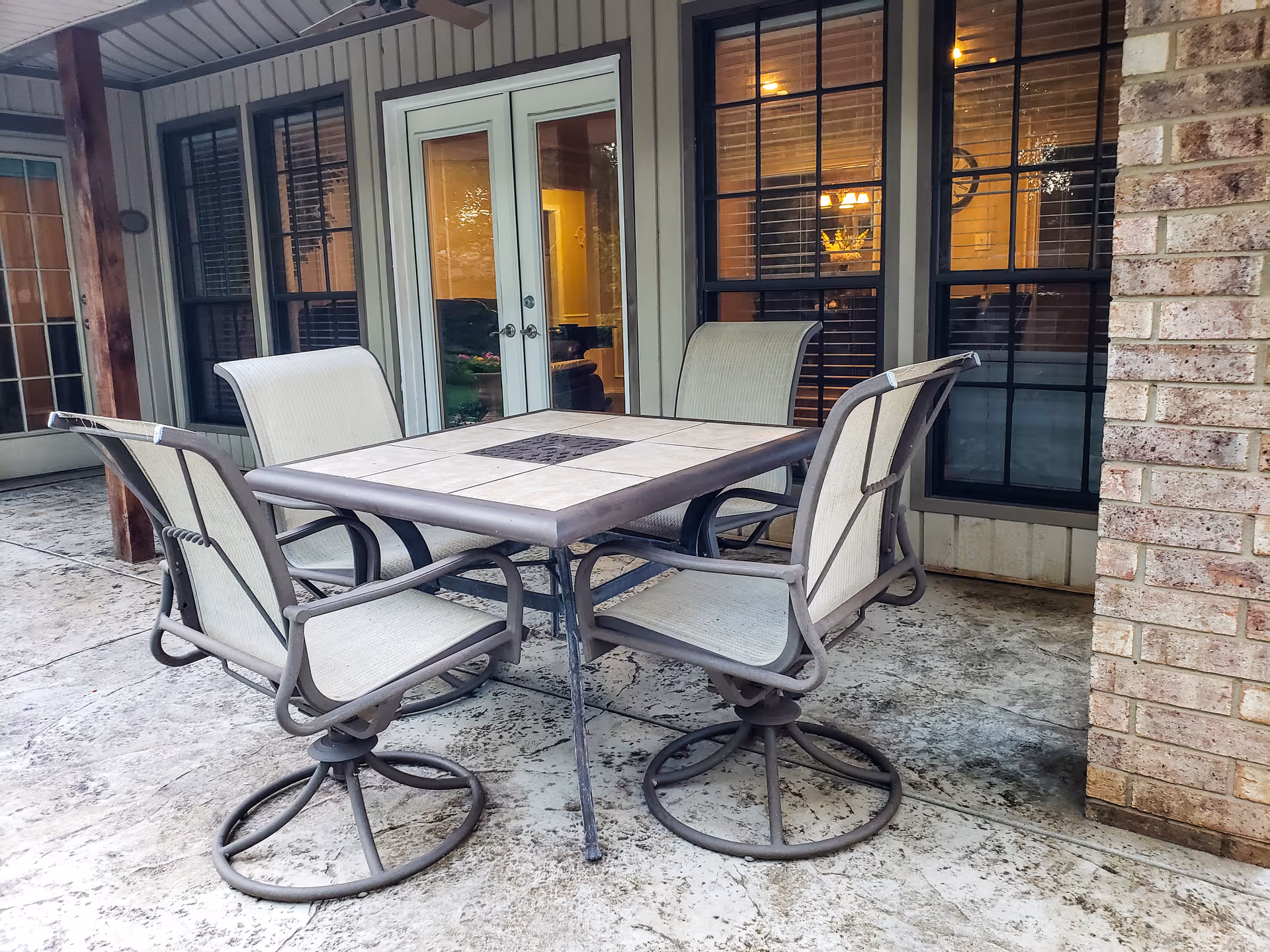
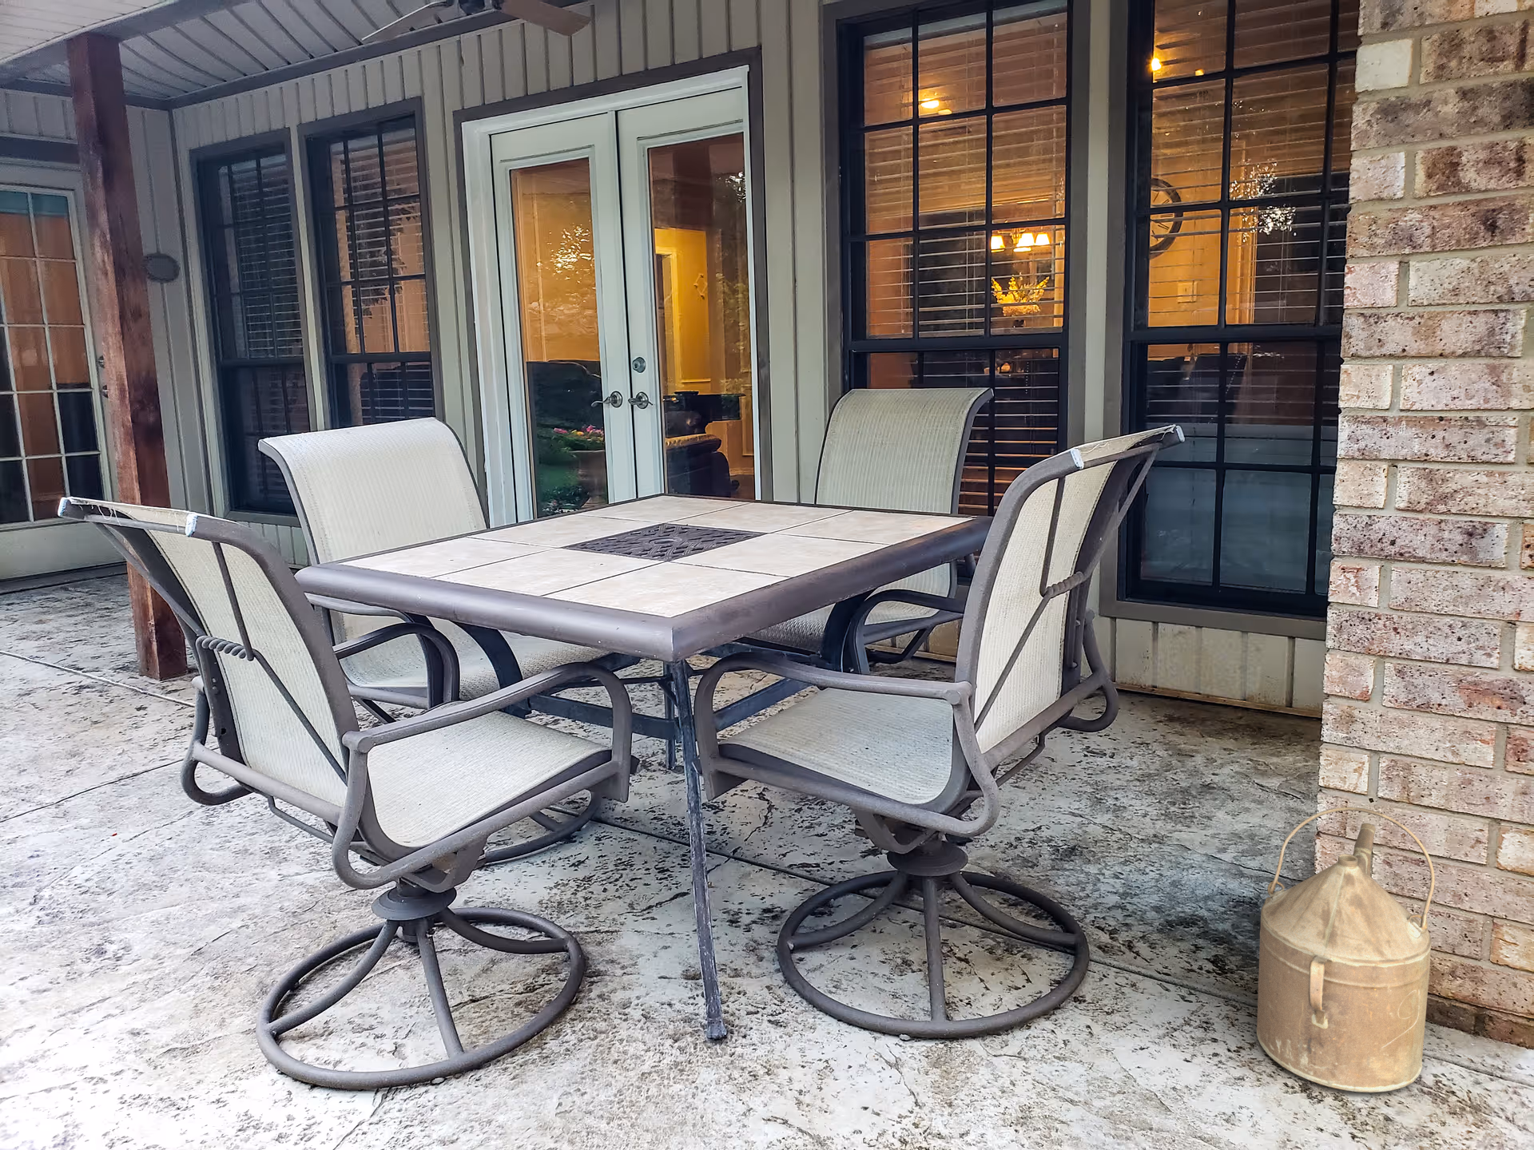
+ watering can (1342, 937)
